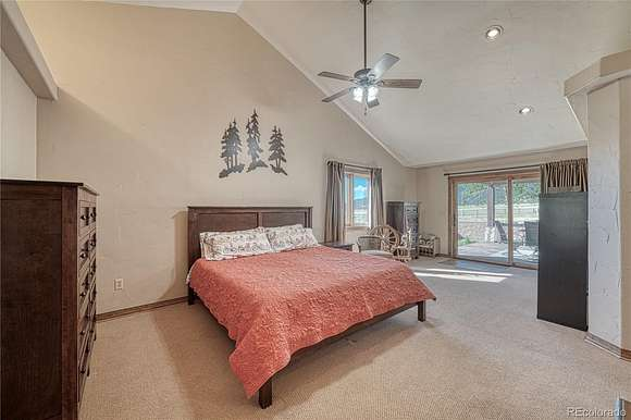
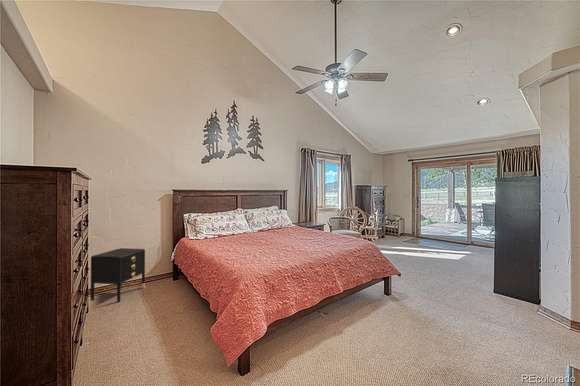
+ nightstand (120, 272)
